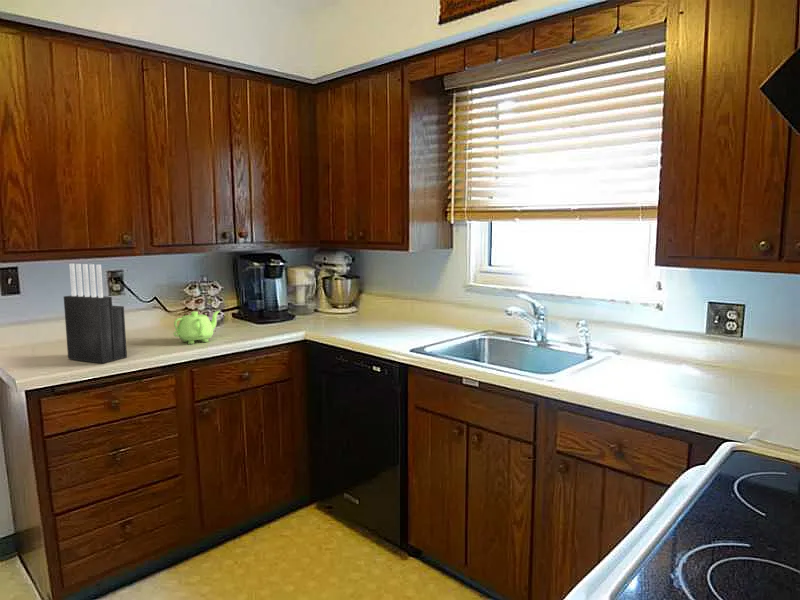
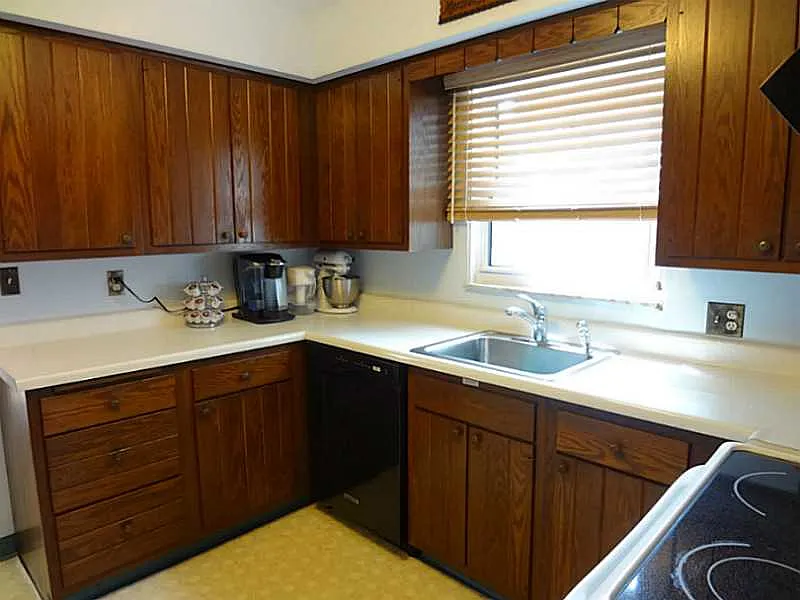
- teapot (197, 326)
- knife block (97, 311)
